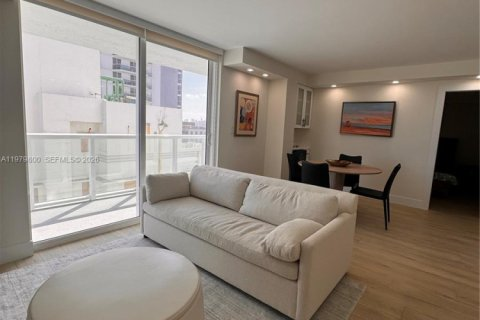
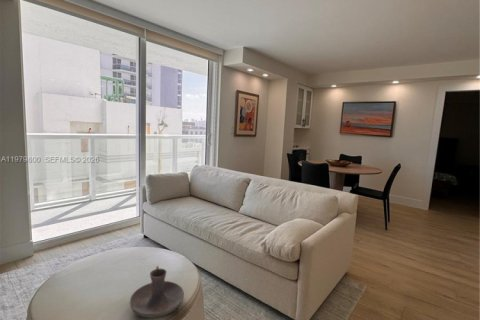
+ candle holder (157, 285)
